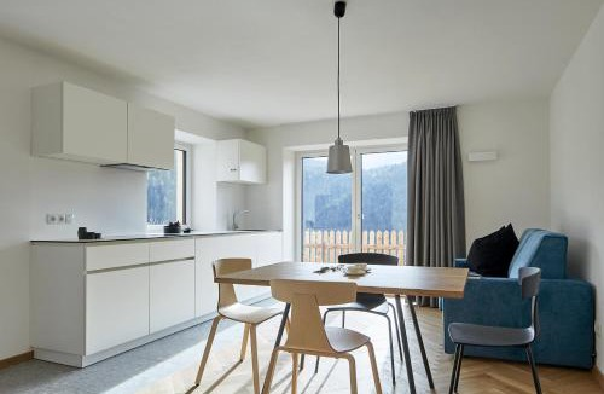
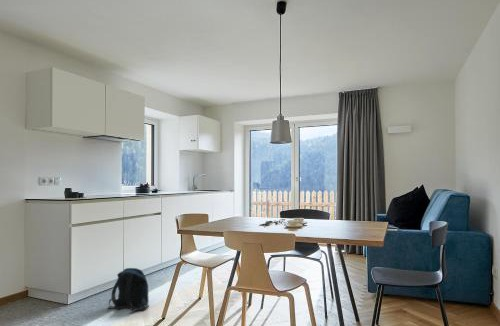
+ backpack (129, 288)
